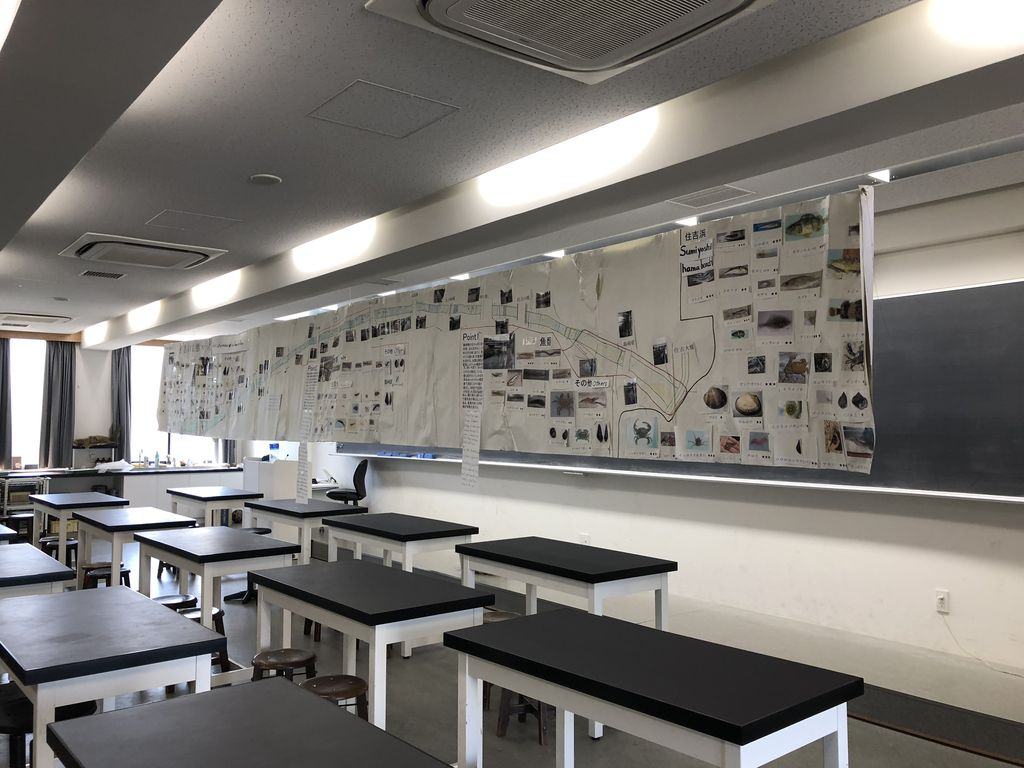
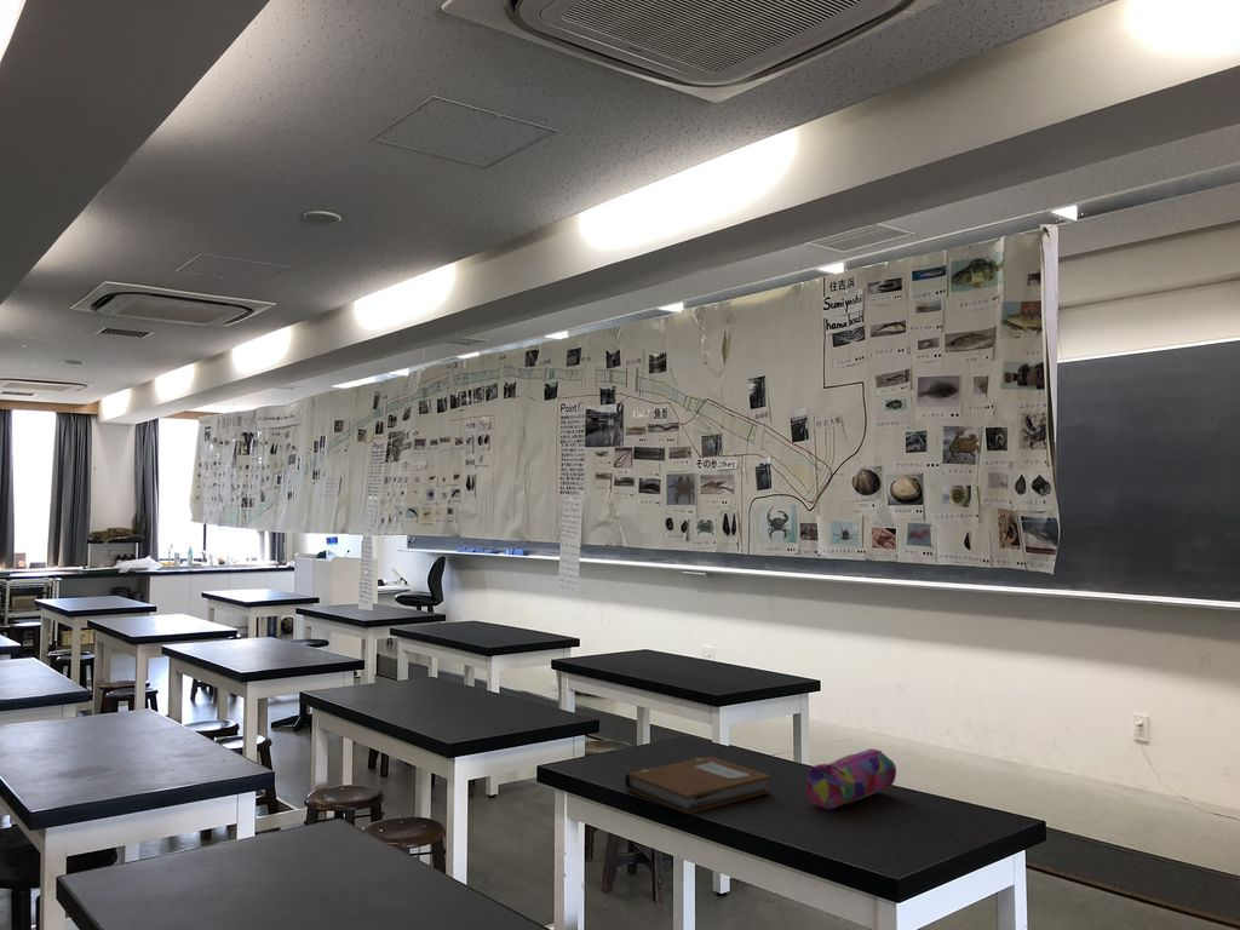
+ notebook (699, 781)
+ pencil case (851, 776)
